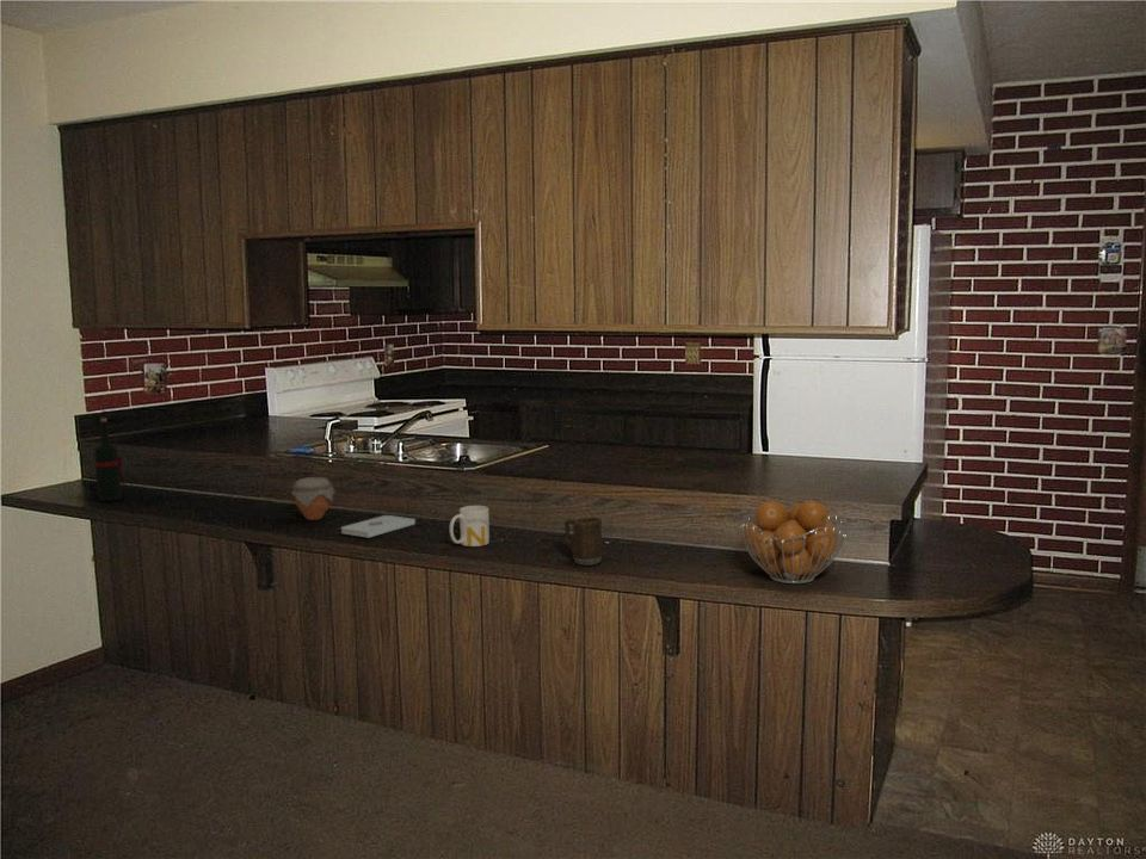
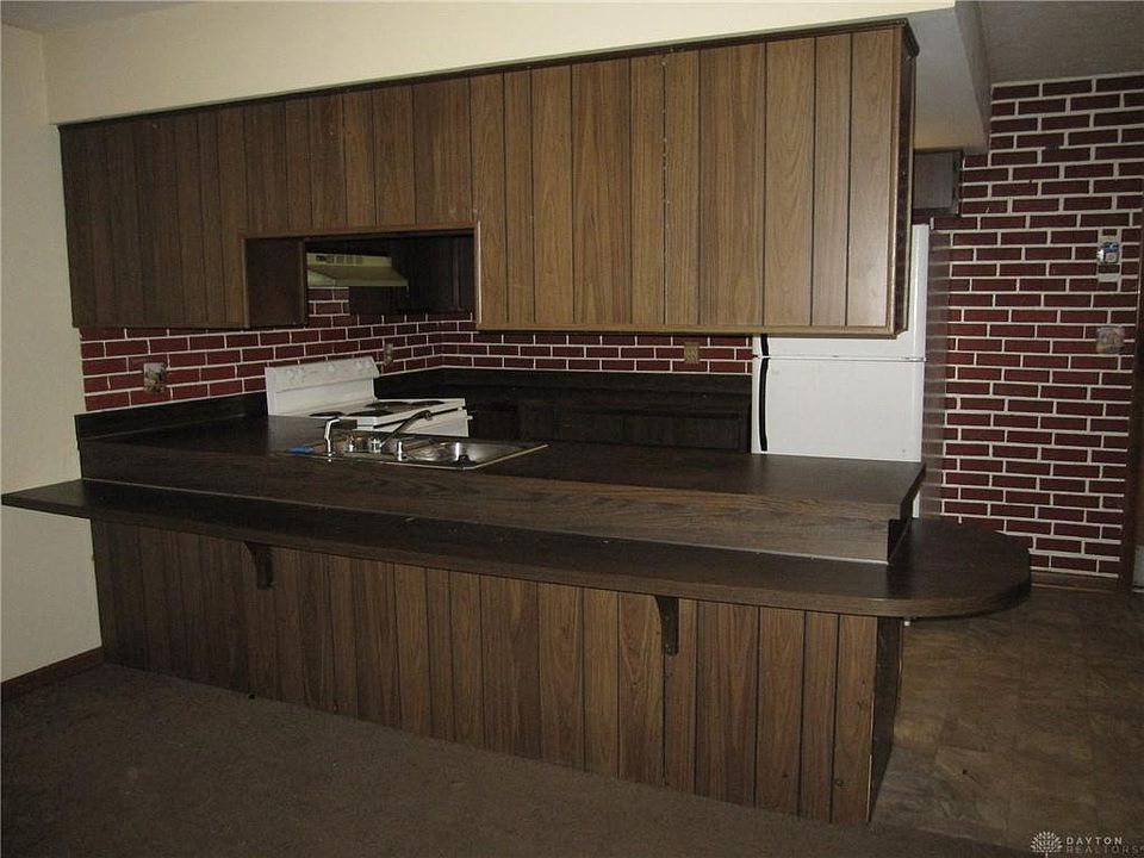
- wine bottle (109, 458)
- mug (472, 526)
- jar (313, 499)
- notepad (377, 525)
- mug (584, 539)
- fruit basket (791, 538)
